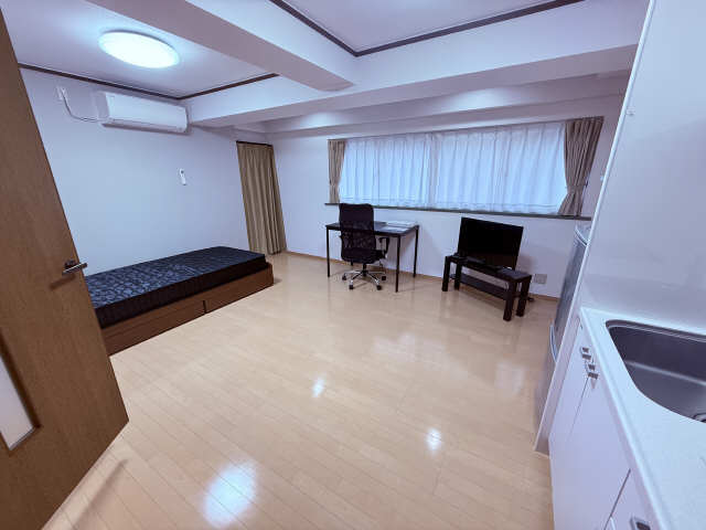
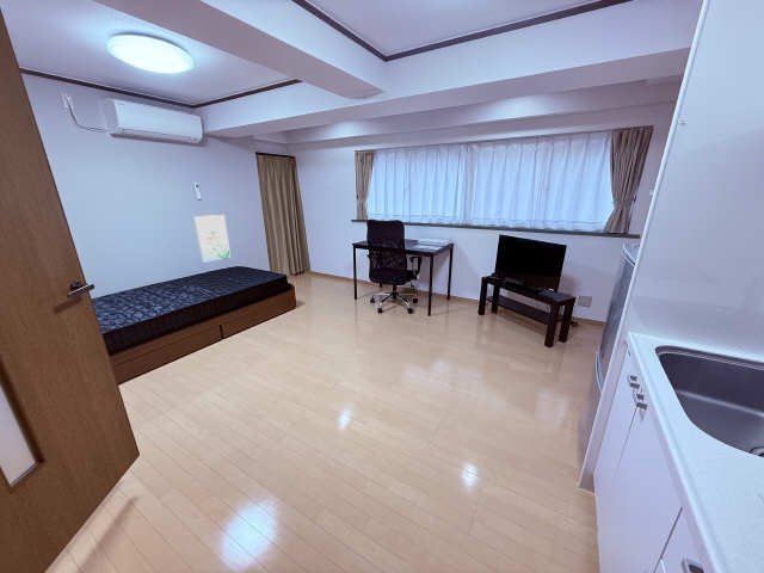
+ wall art (212, 238)
